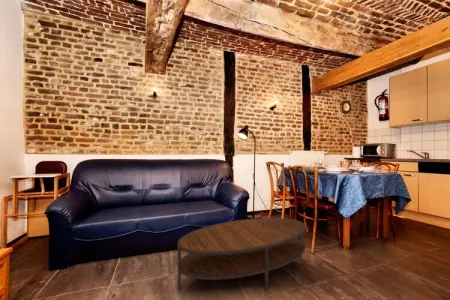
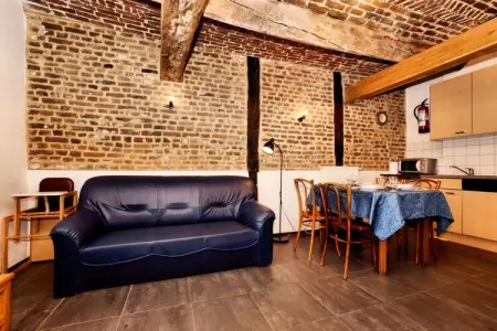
- coffee table (247, 251)
